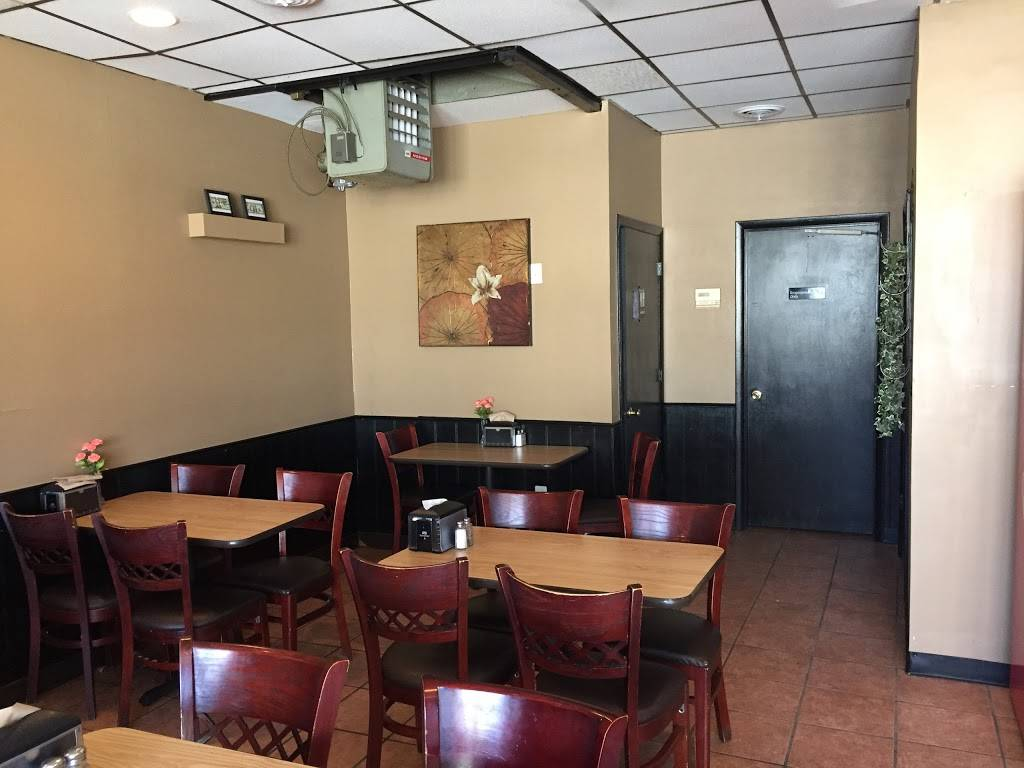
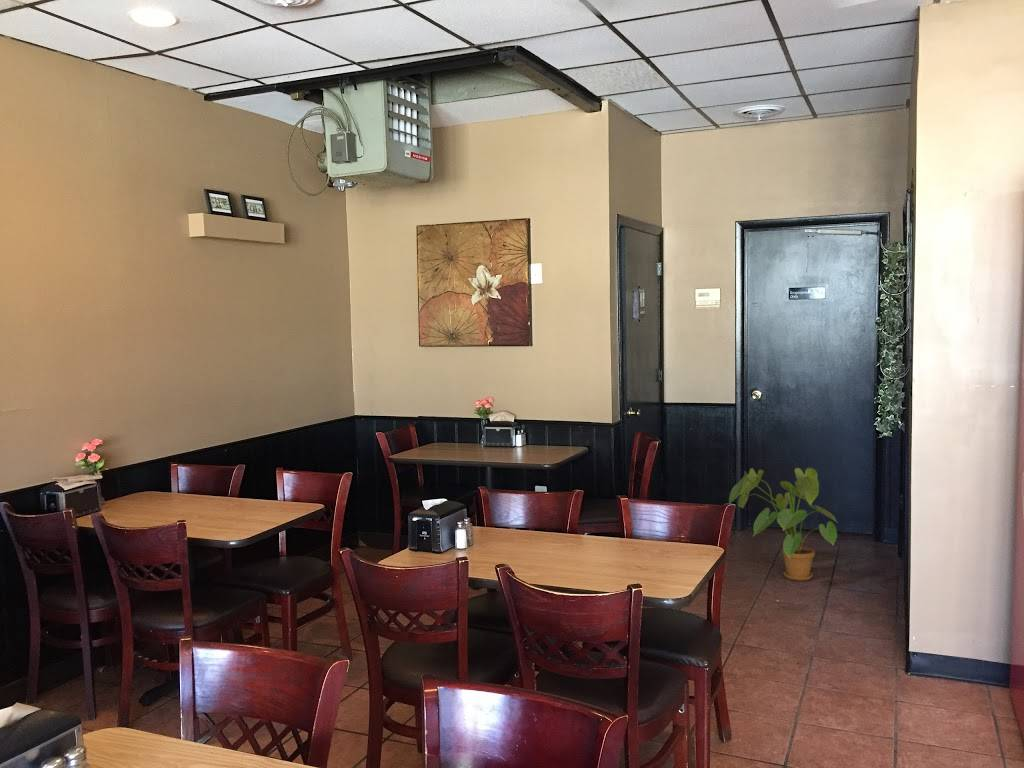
+ house plant (784, 520)
